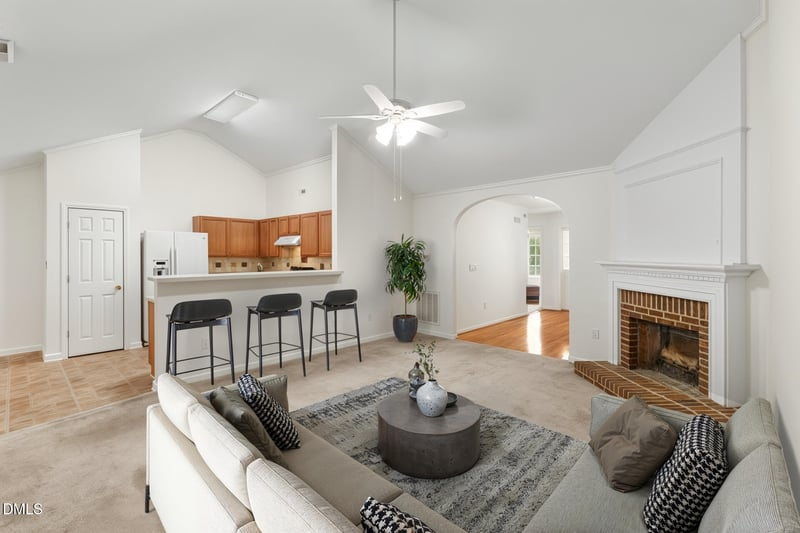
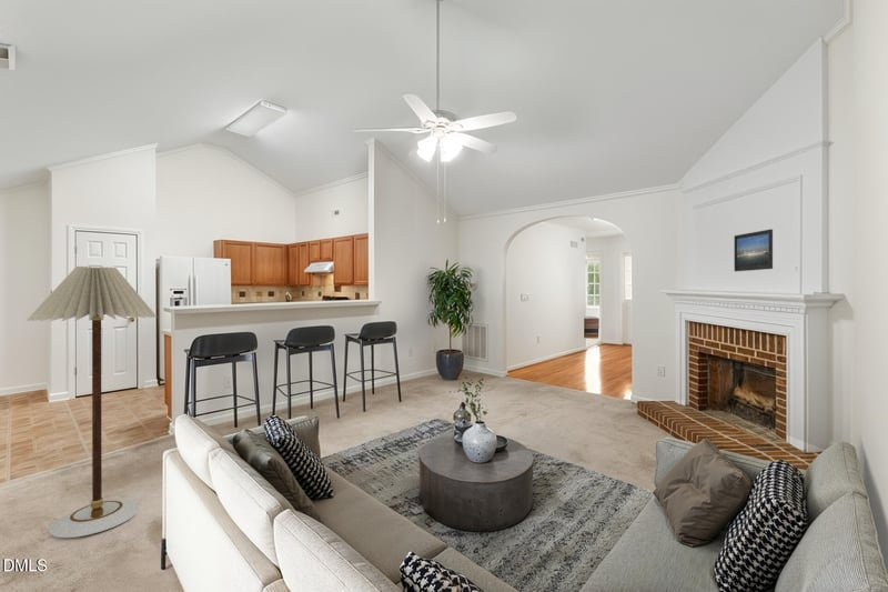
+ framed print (751, 251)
+ floor lamp (97, 392)
